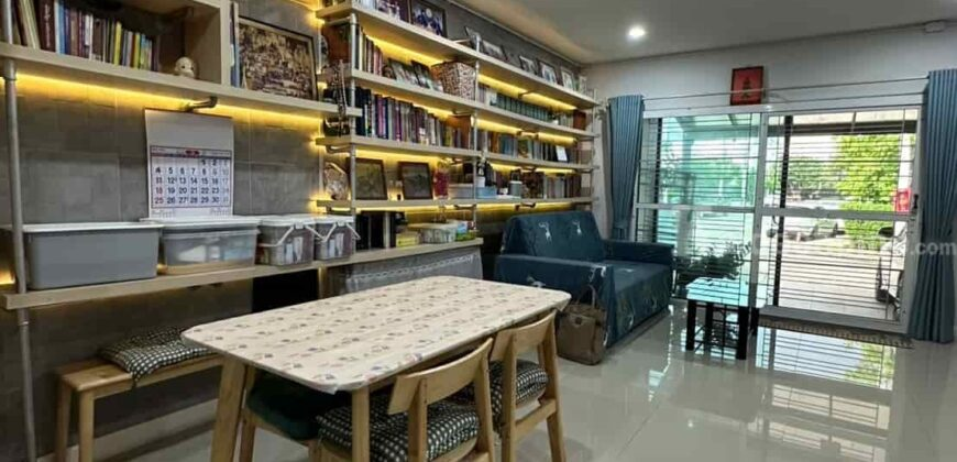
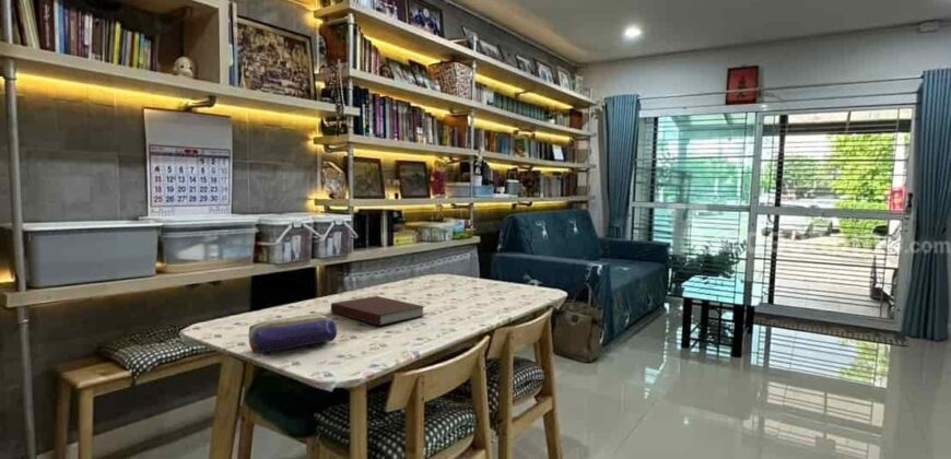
+ notebook (377, 309)
+ pencil case (294, 332)
